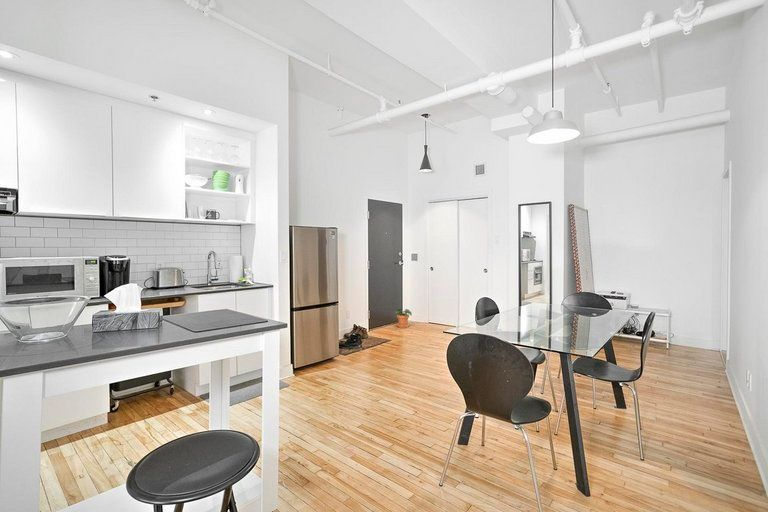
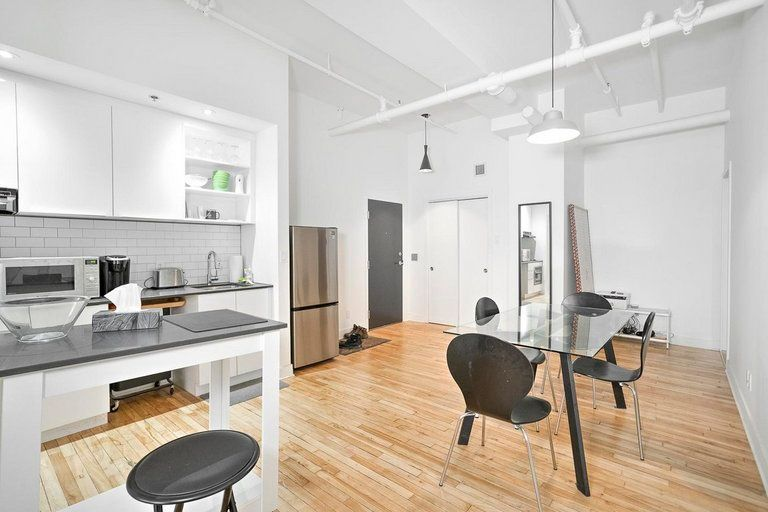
- potted plant (403, 318)
